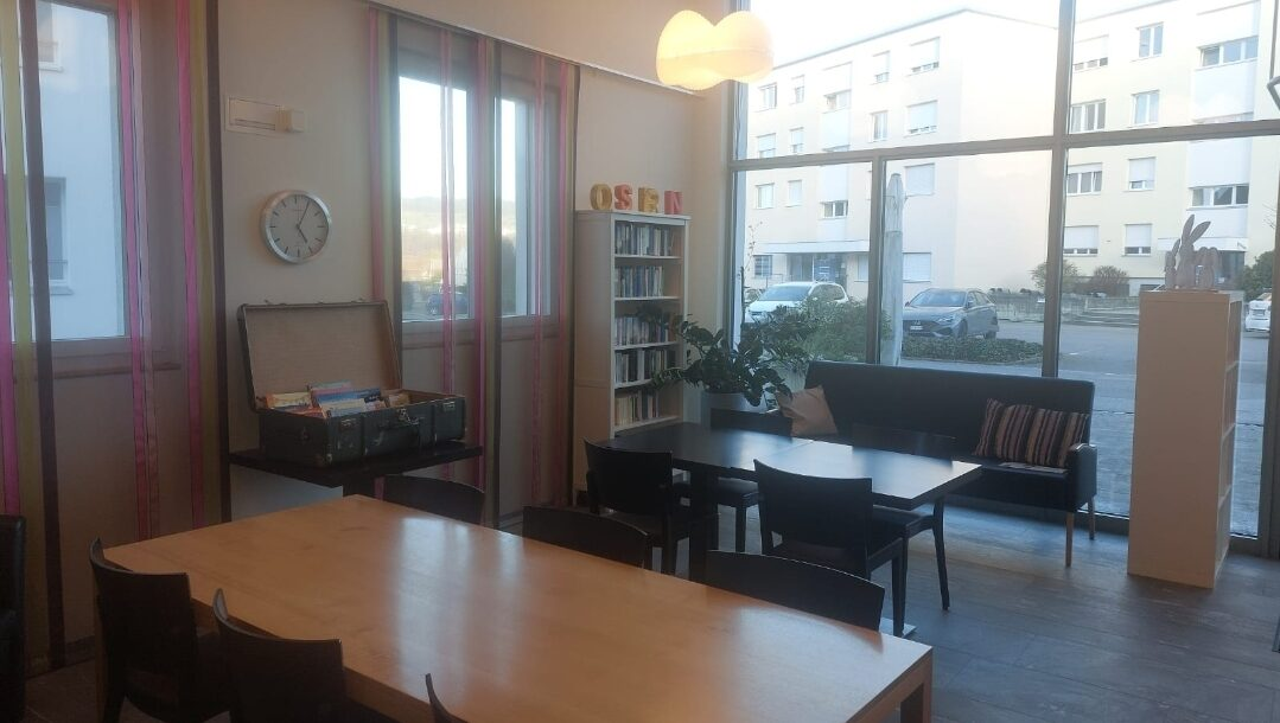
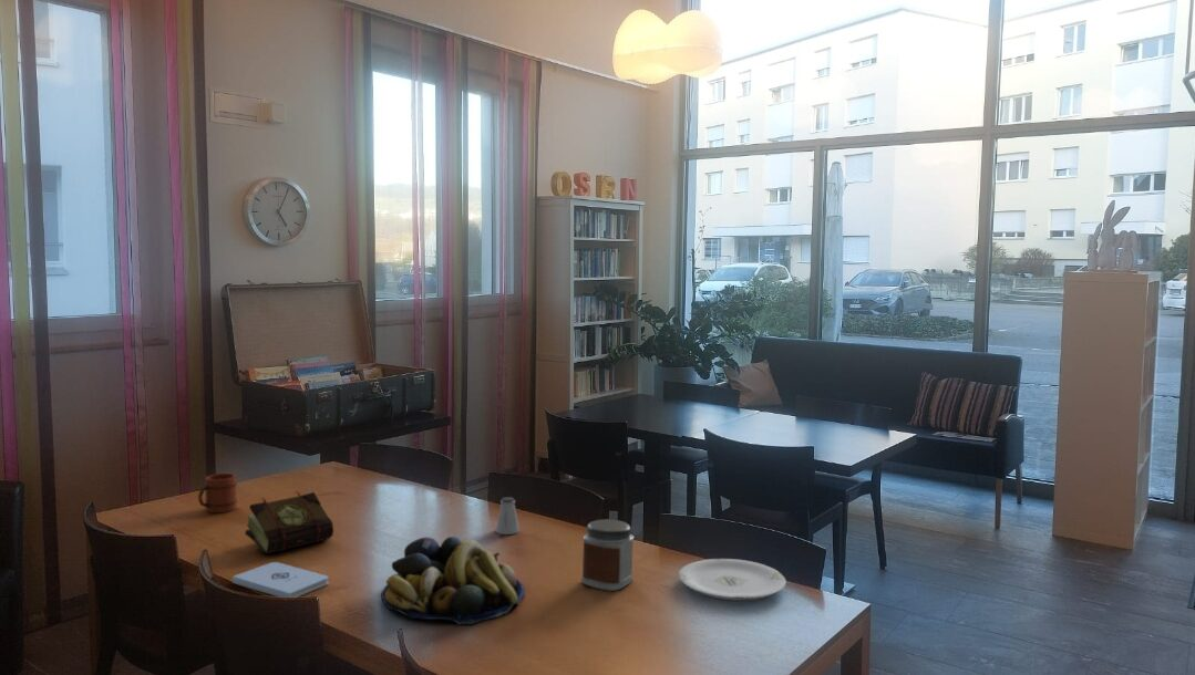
+ saltshaker (507, 515)
+ mug (217, 494)
+ plate (731, 581)
+ book (298, 518)
+ fruit bowl (454, 569)
+ notepad (281, 579)
+ jar (607, 552)
